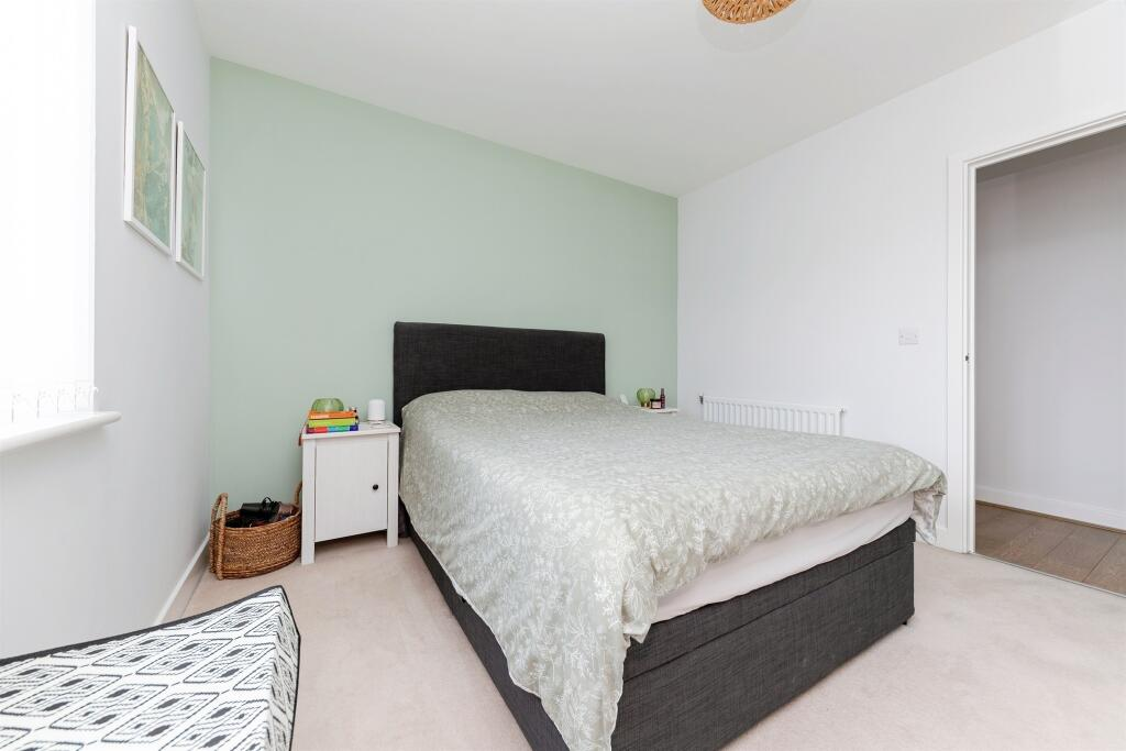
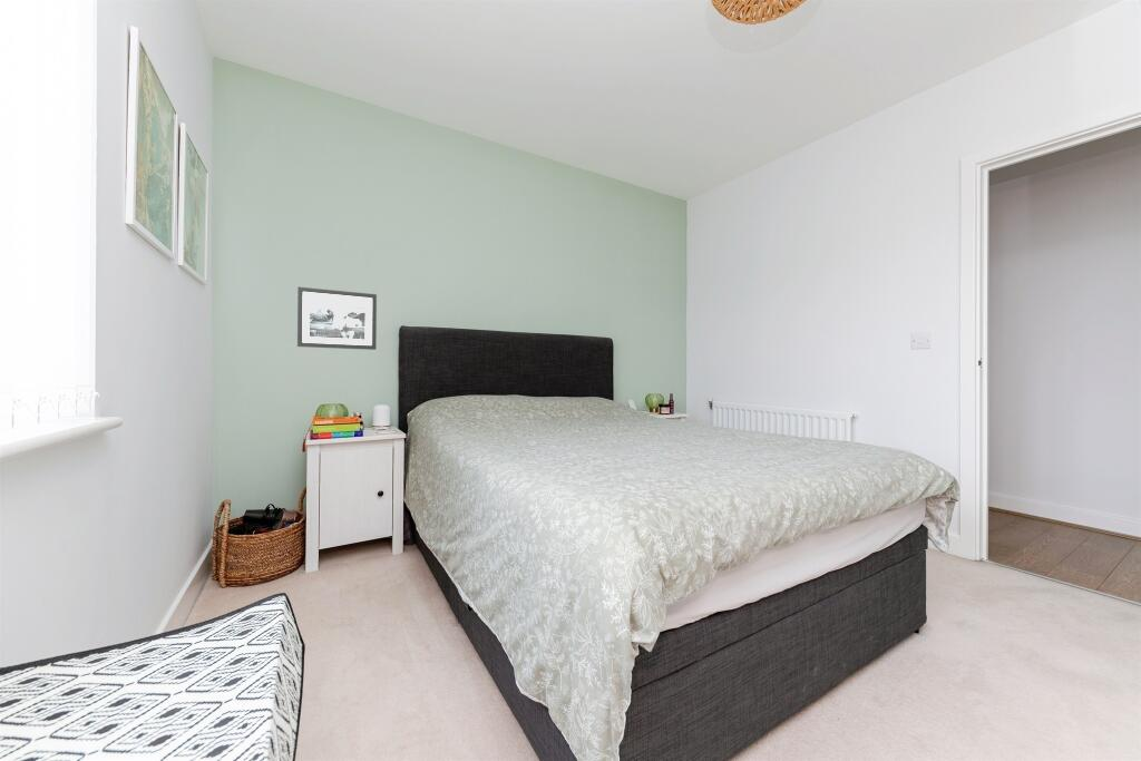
+ picture frame (338, 319)
